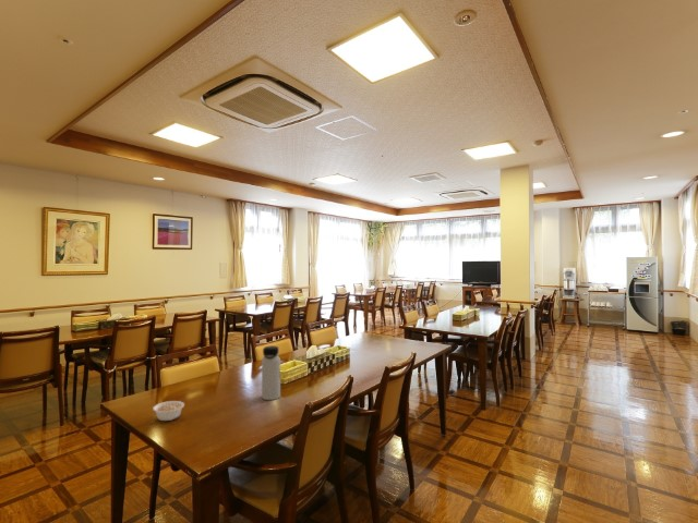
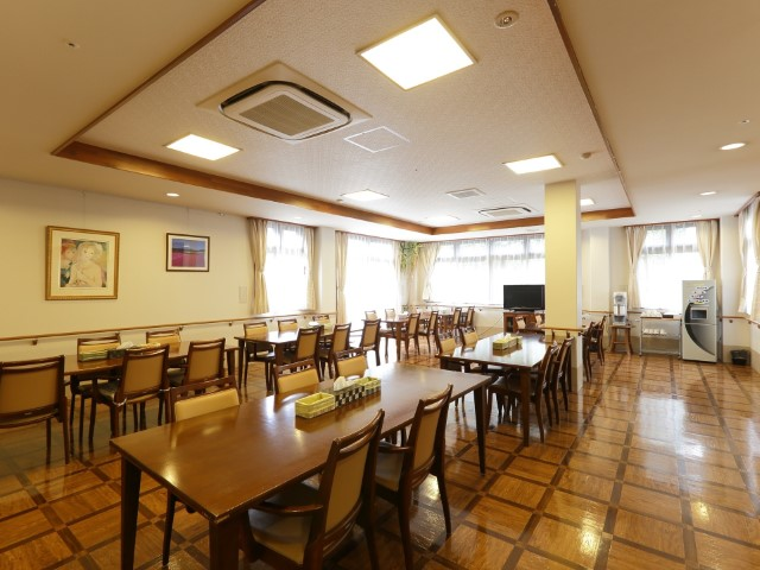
- water bottle (270, 372)
- legume (169, 410)
